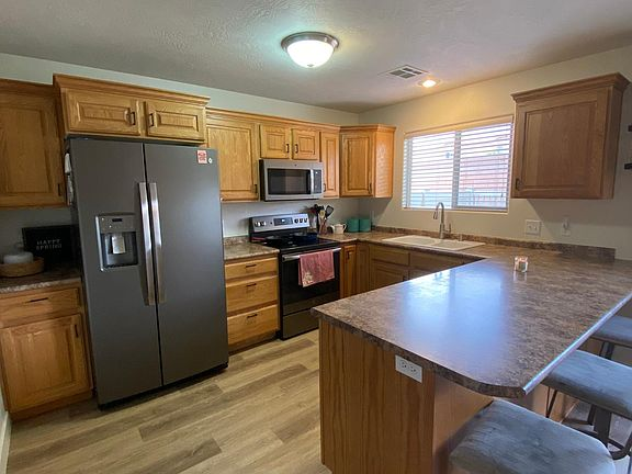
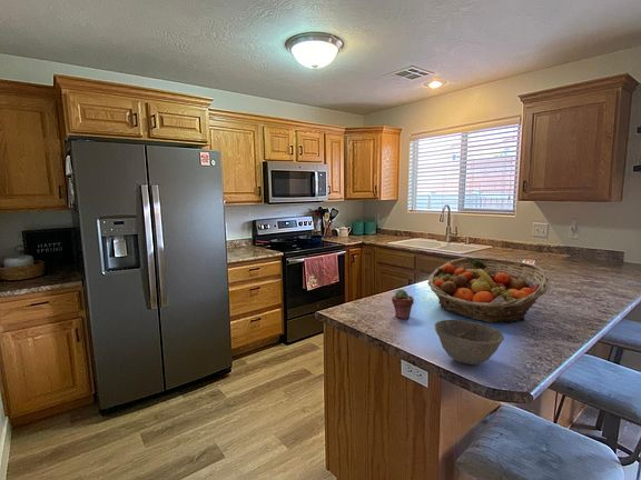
+ fruit basket (483, 287)
+ potted succulent (402, 302)
+ bowl (467, 343)
